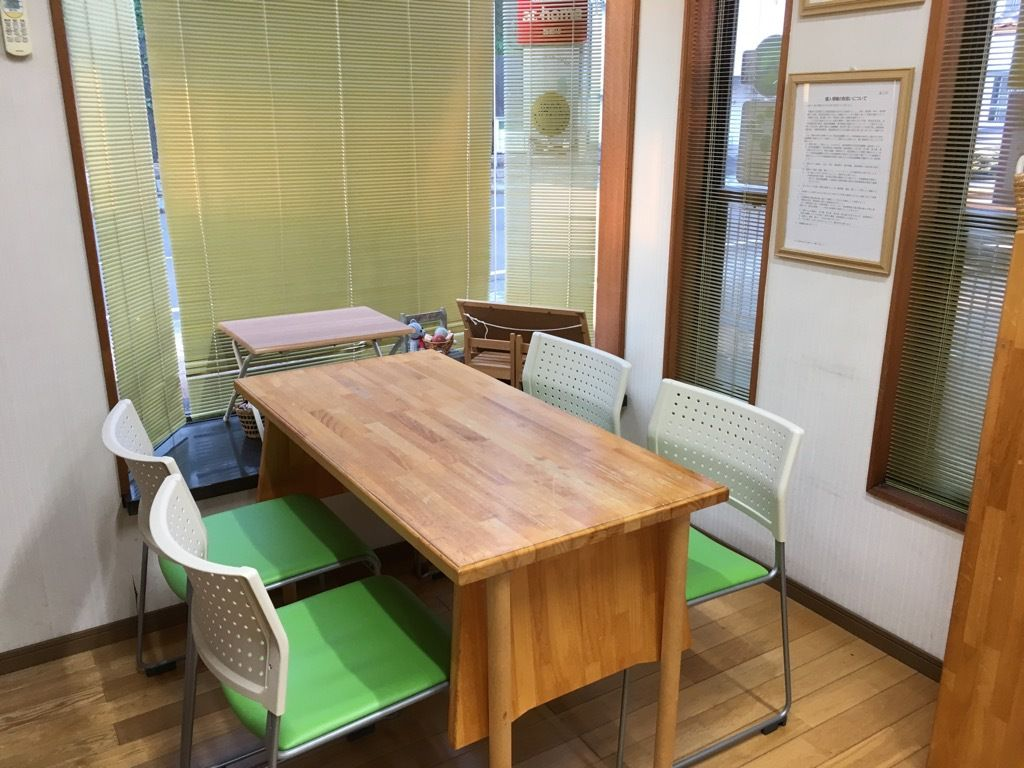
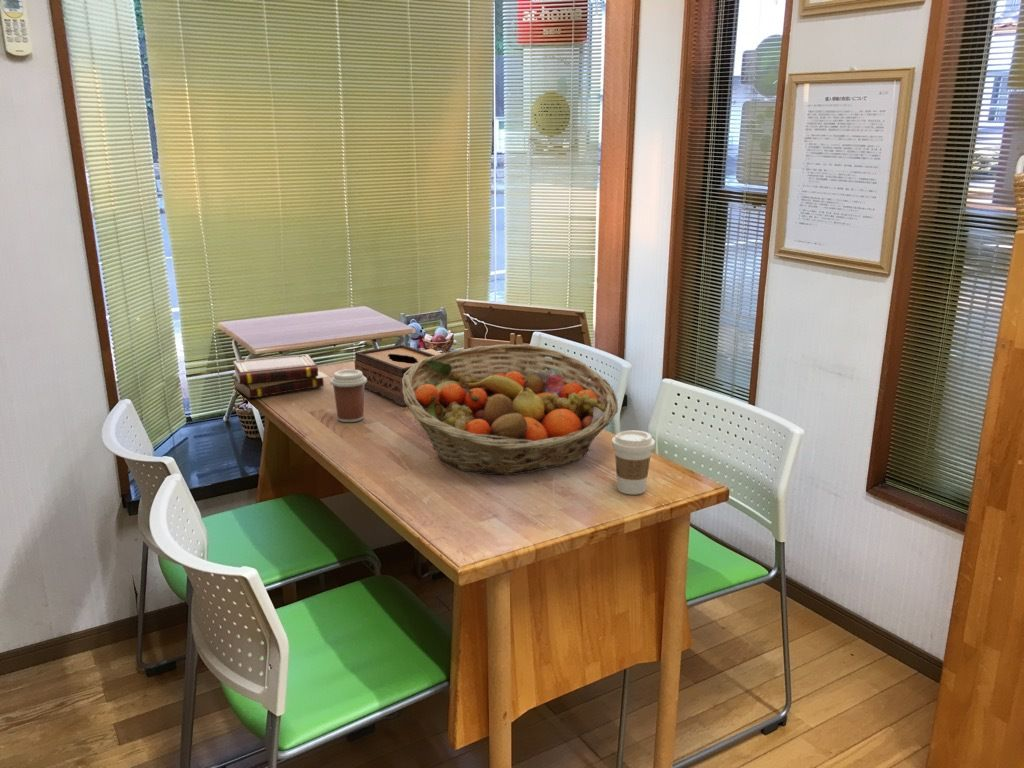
+ coffee cup (632, 462)
+ book set (279, 375)
+ fruit basket (510, 406)
+ coffee cup (349, 395)
+ tissue box (402, 373)
